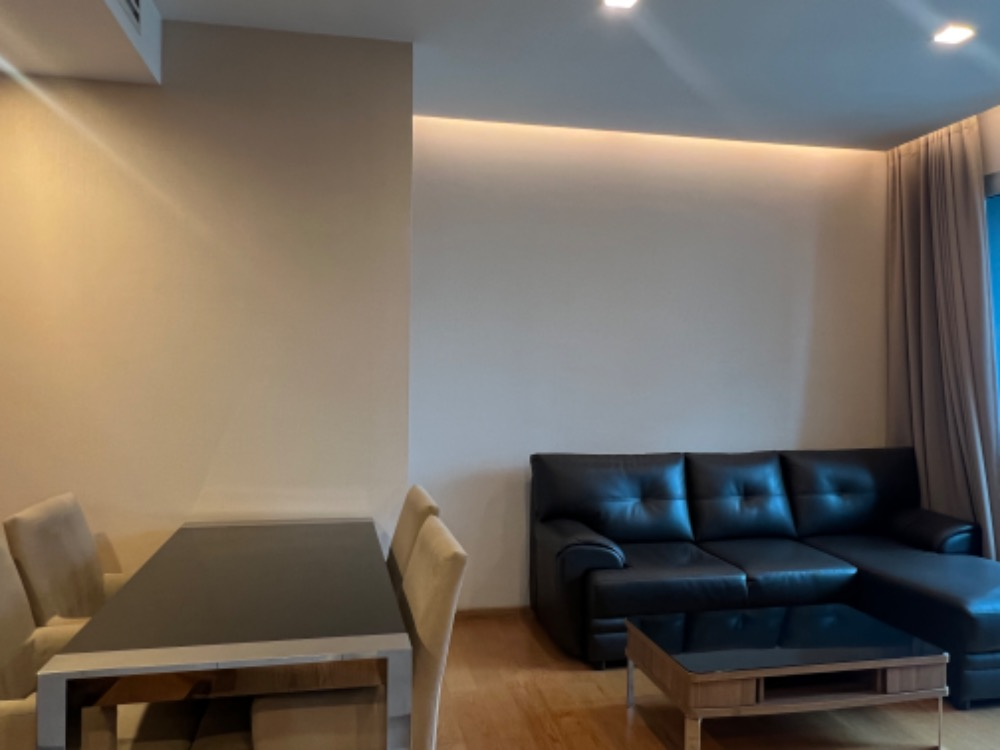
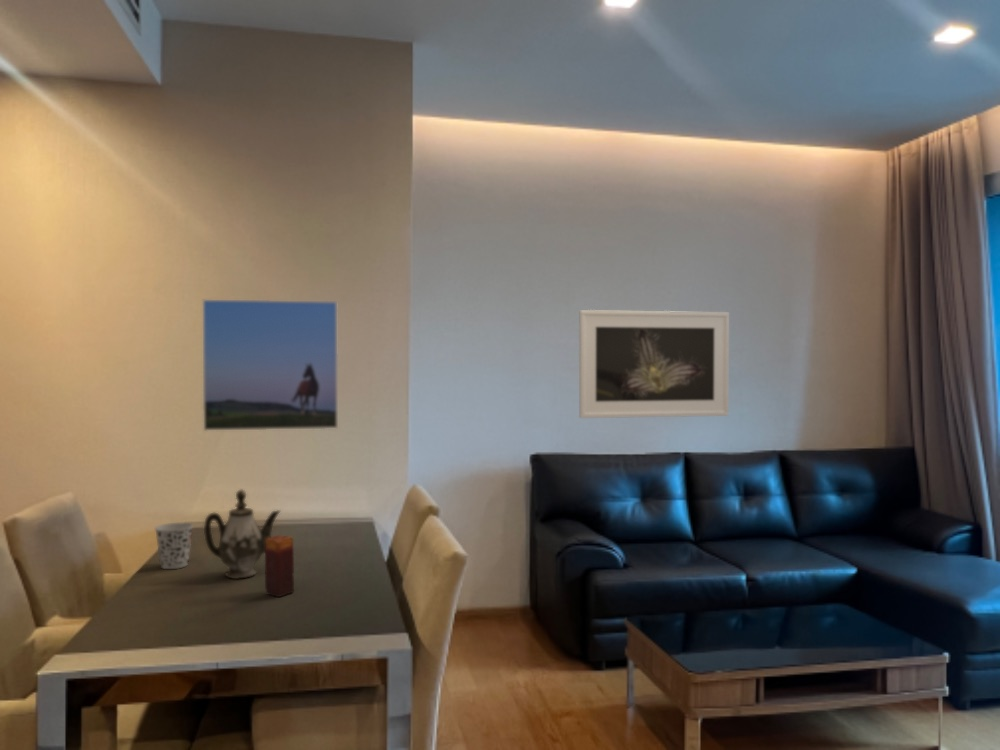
+ candle (279, 564)
+ teapot (243, 532)
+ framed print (655, 364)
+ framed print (271, 365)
+ cup (174, 546)
